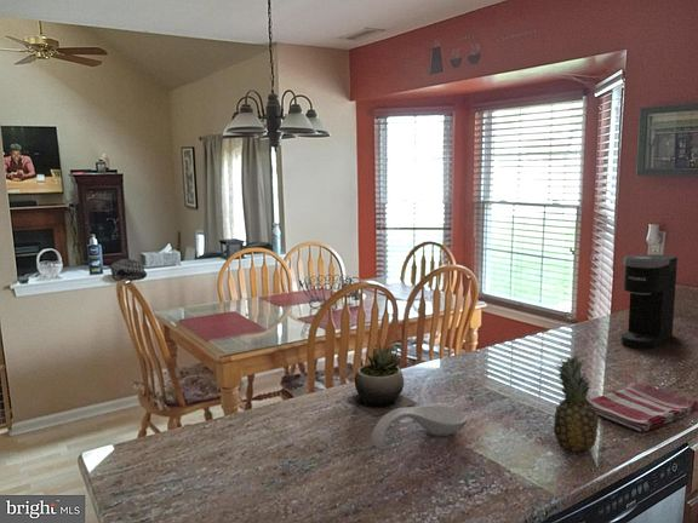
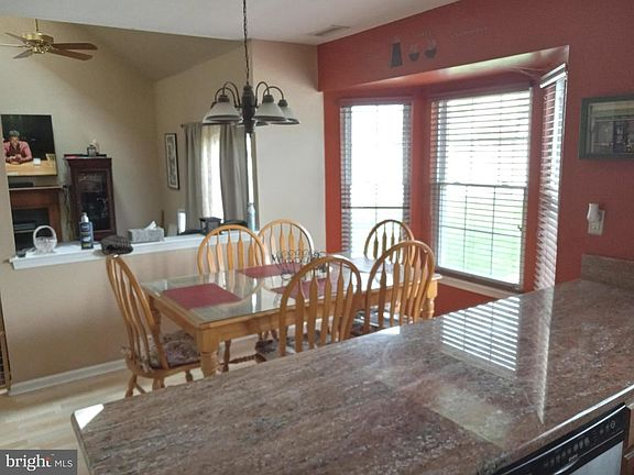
- coffee maker (648, 298)
- dish towel (639, 404)
- fruit (576, 402)
- succulent plant (381, 373)
- spoon rest (420, 420)
